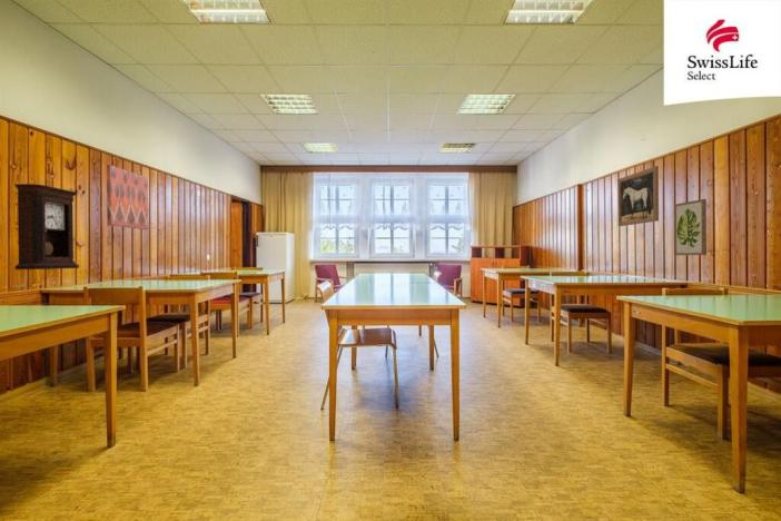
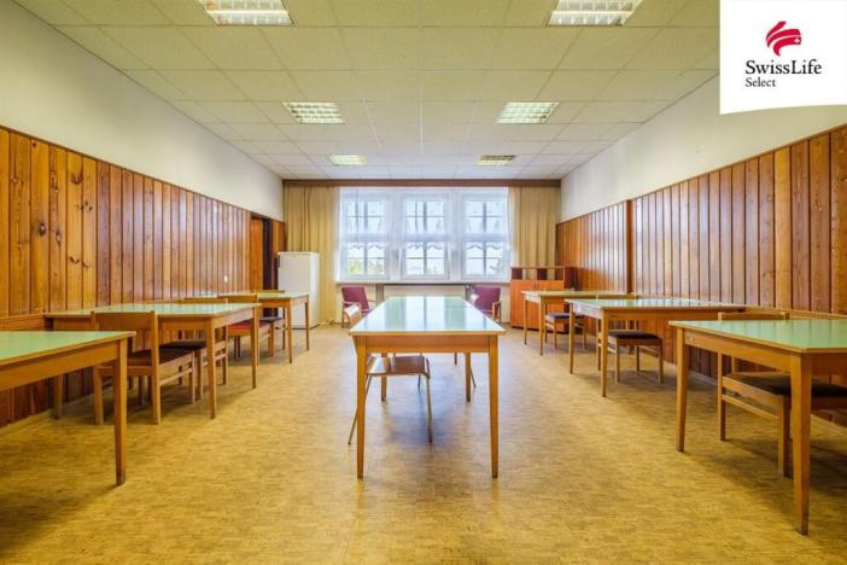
- wall art (636, 198)
- wall art (128, 199)
- pendulum clock (50, 228)
- wall art (689, 228)
